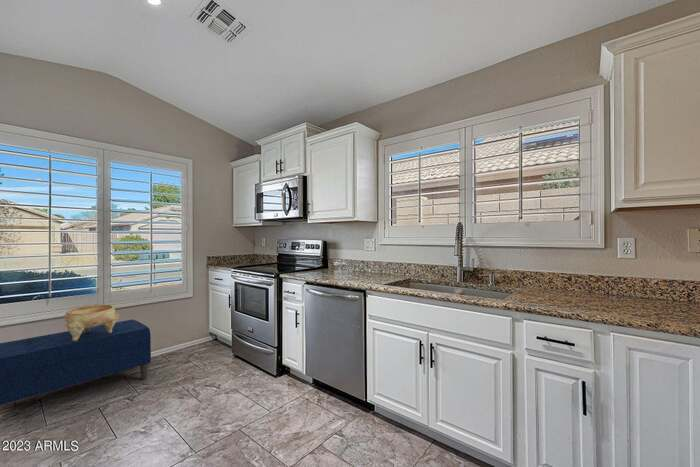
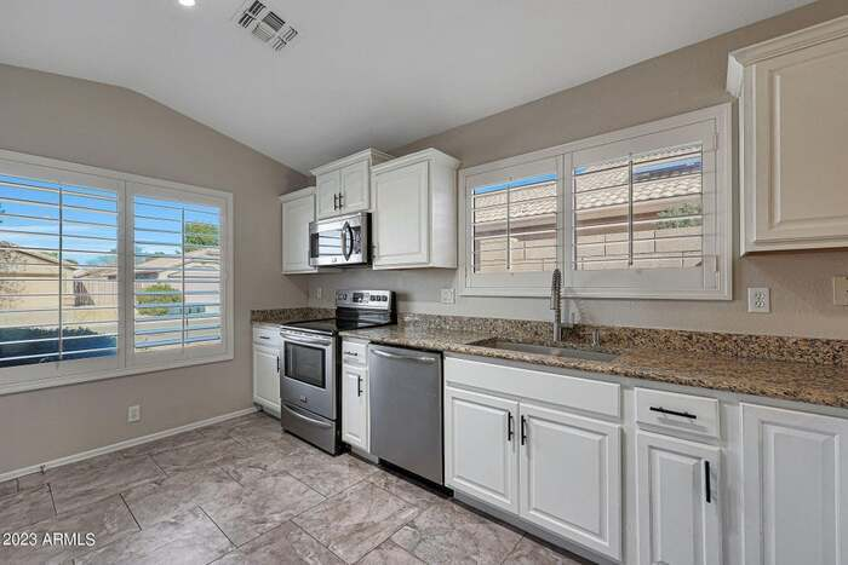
- decorative bowl (88, 322)
- bench (73, 364)
